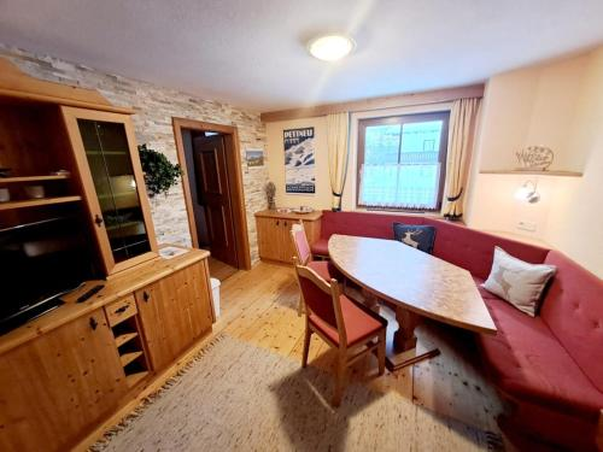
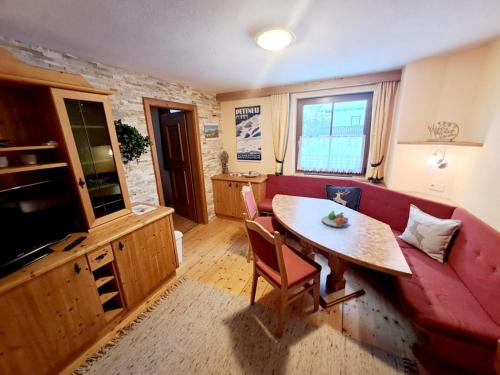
+ fruit bowl (334, 217)
